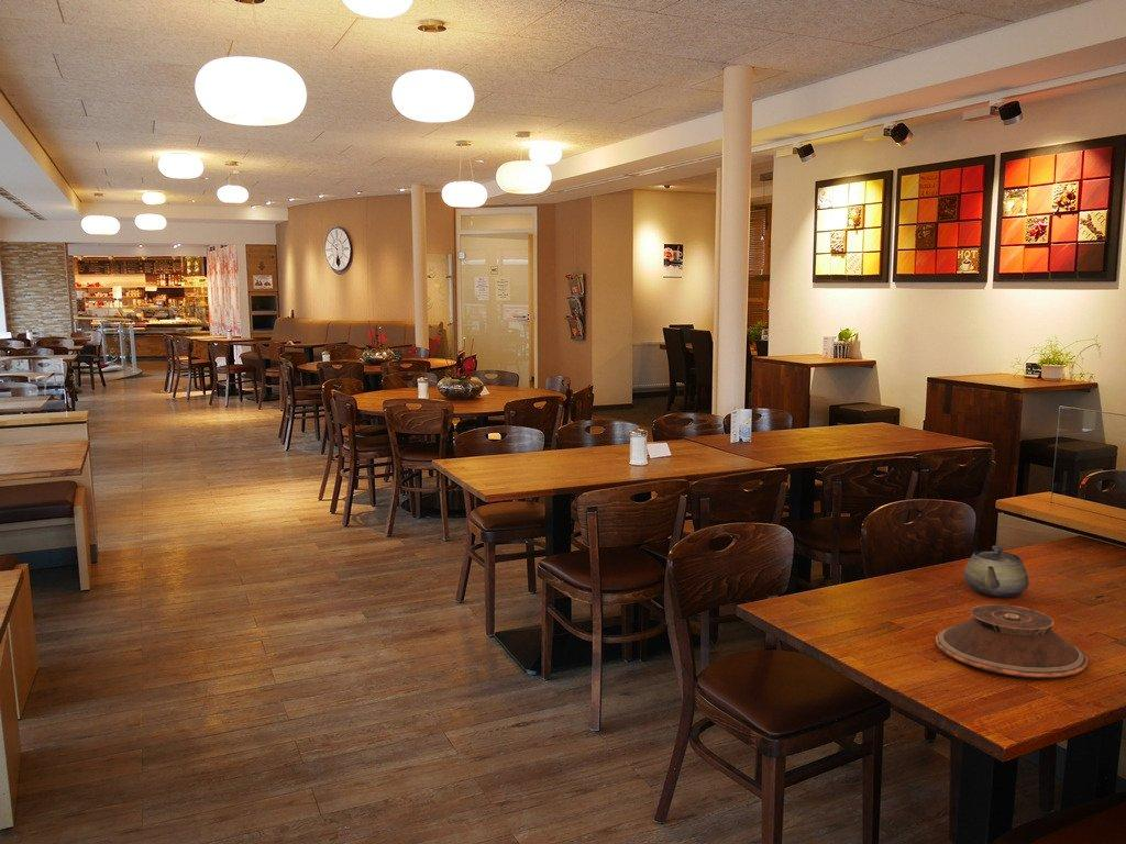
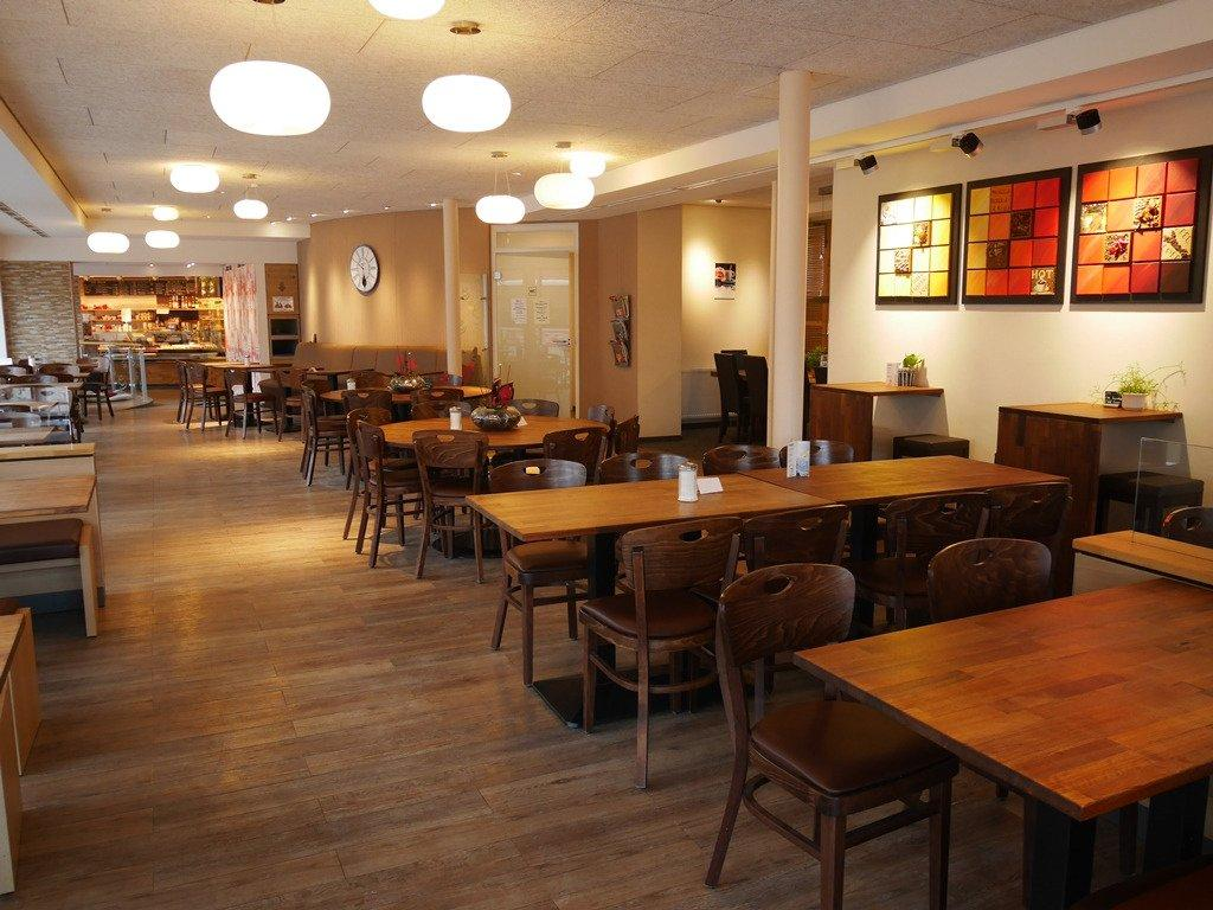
- teapot (995, 569)
- plate (1009, 633)
